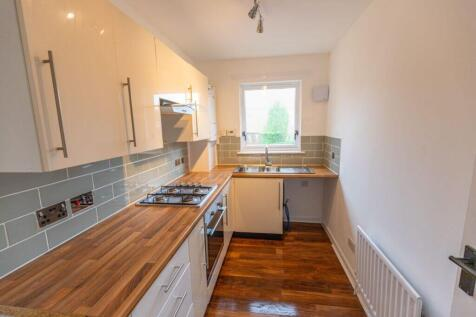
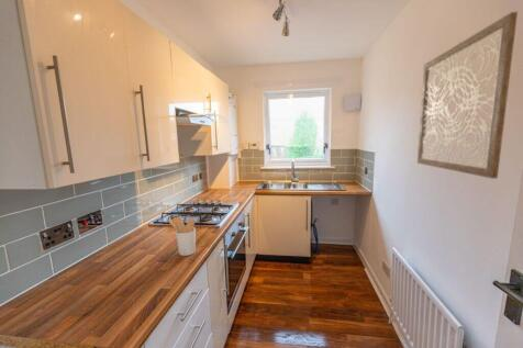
+ wall art (456, 108)
+ utensil holder (182, 234)
